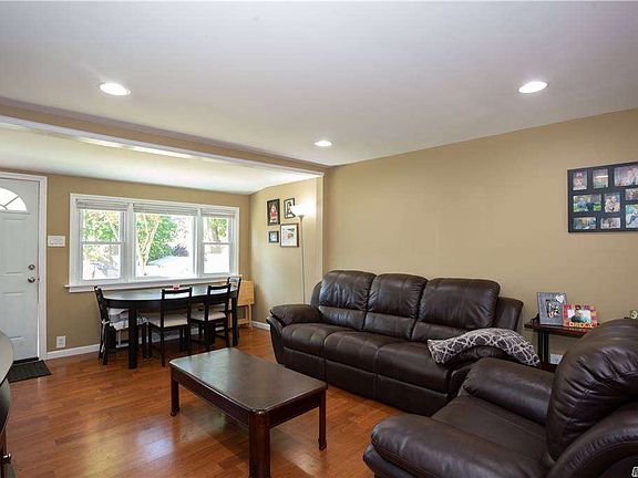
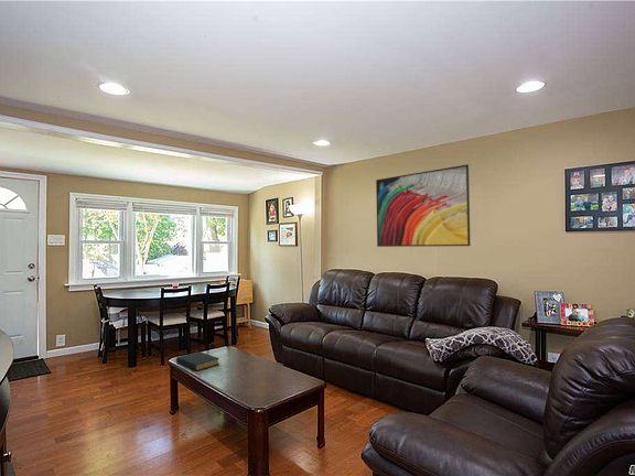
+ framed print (418, 209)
+ hardback book (197, 360)
